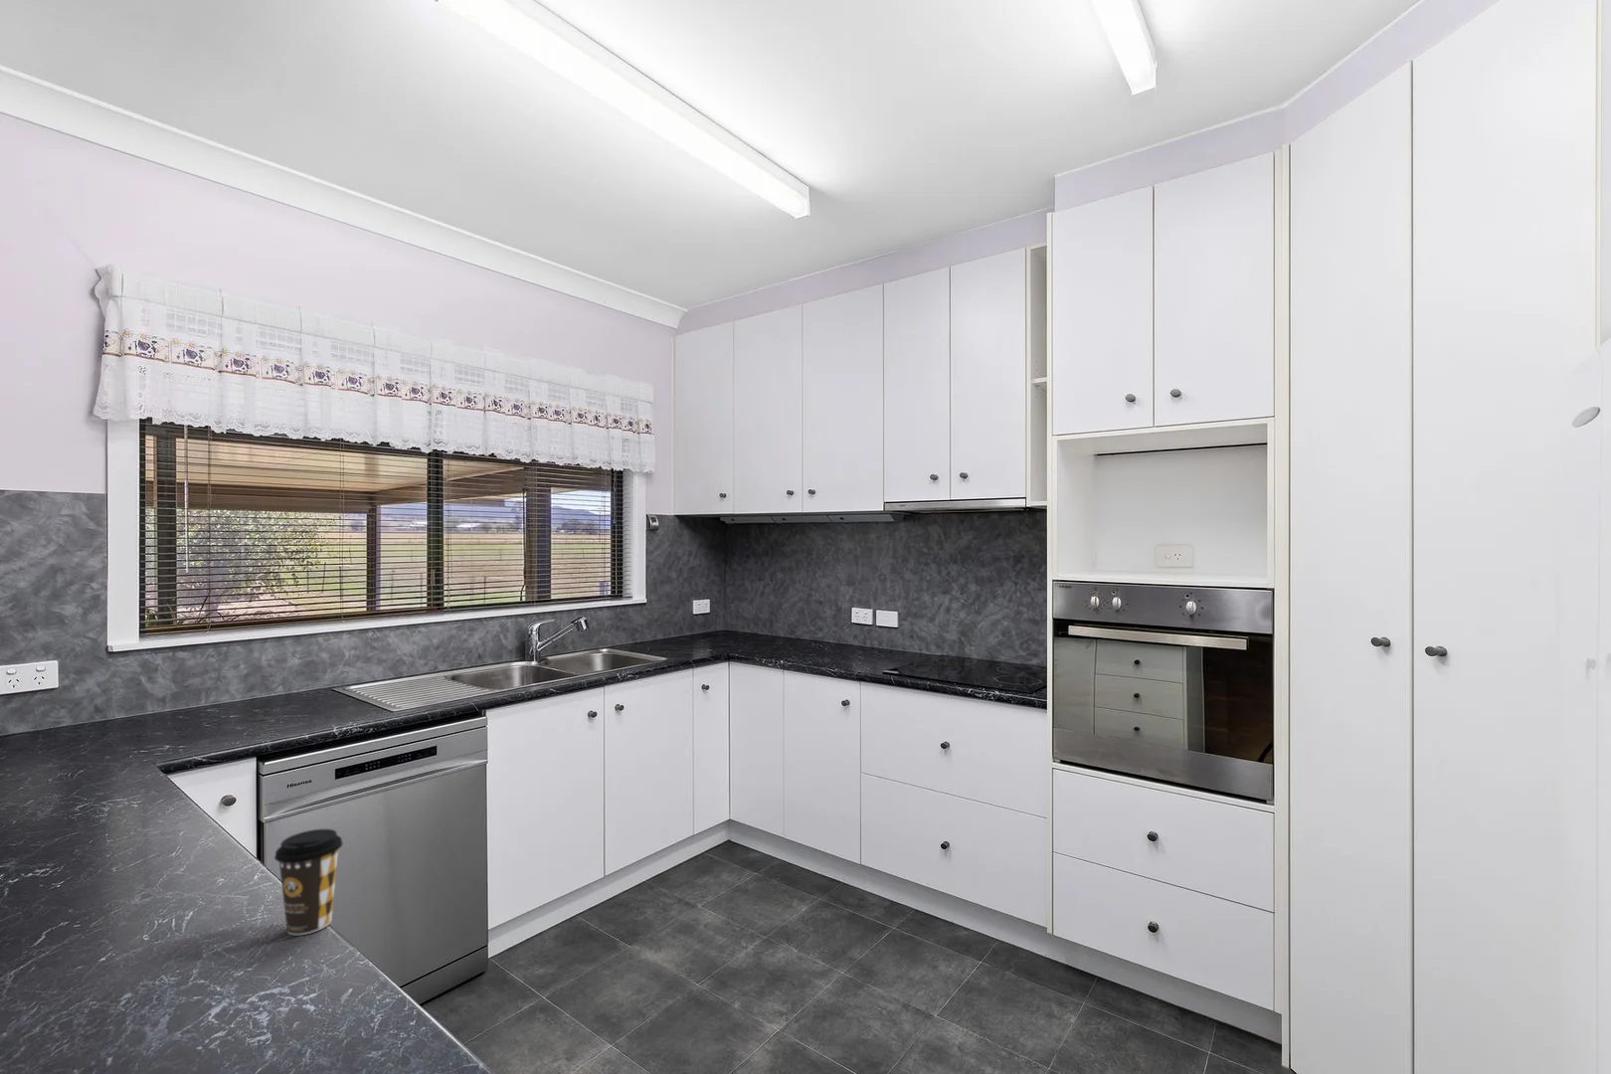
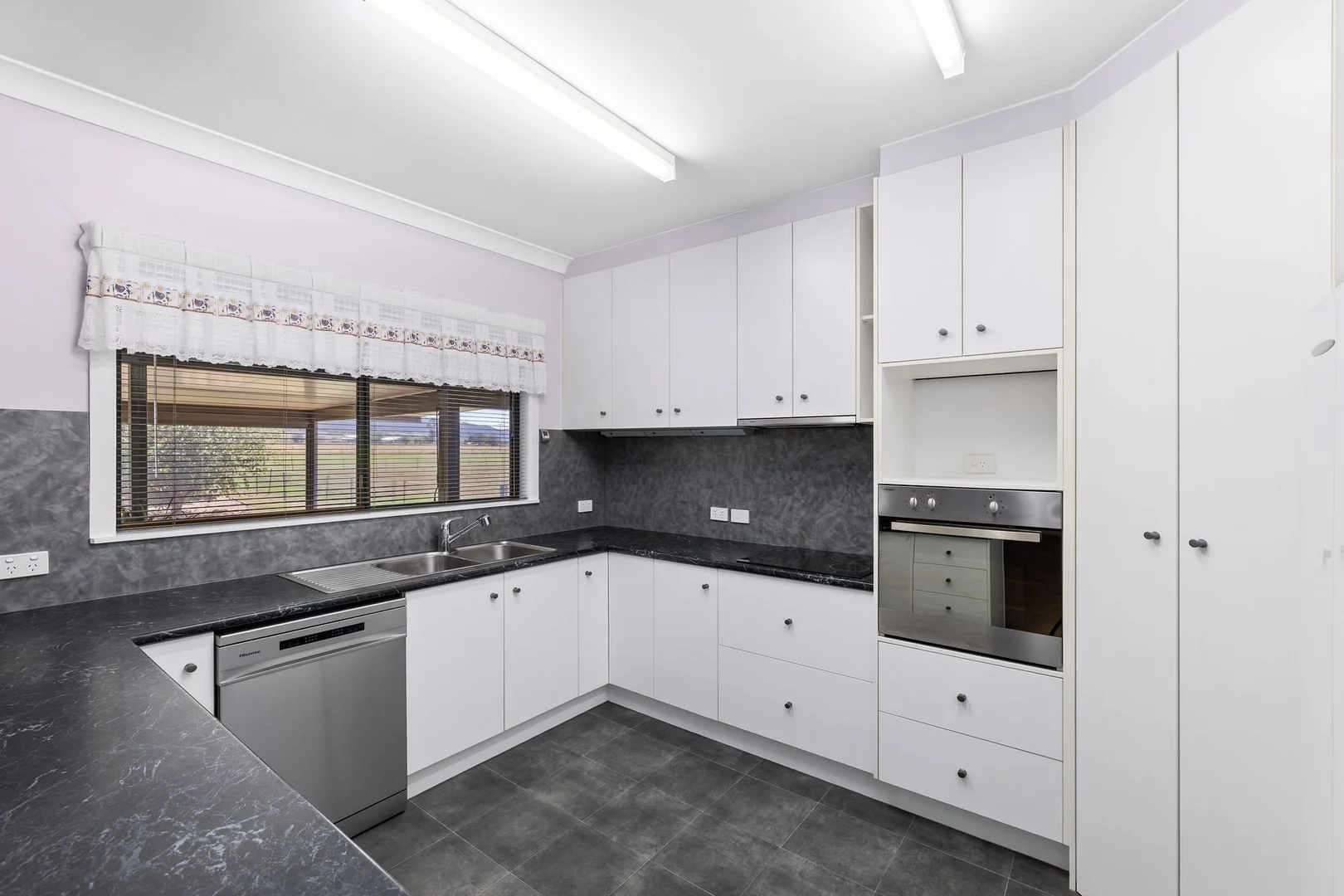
- coffee cup (309, 881)
